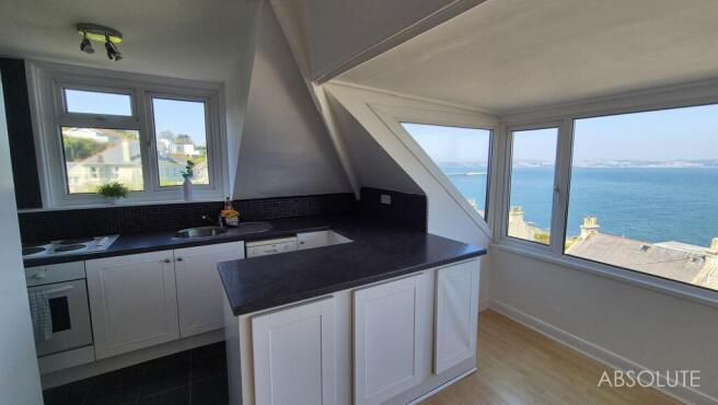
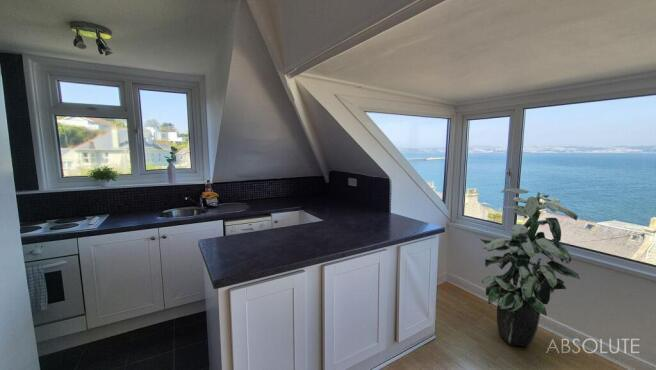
+ indoor plant (521, 265)
